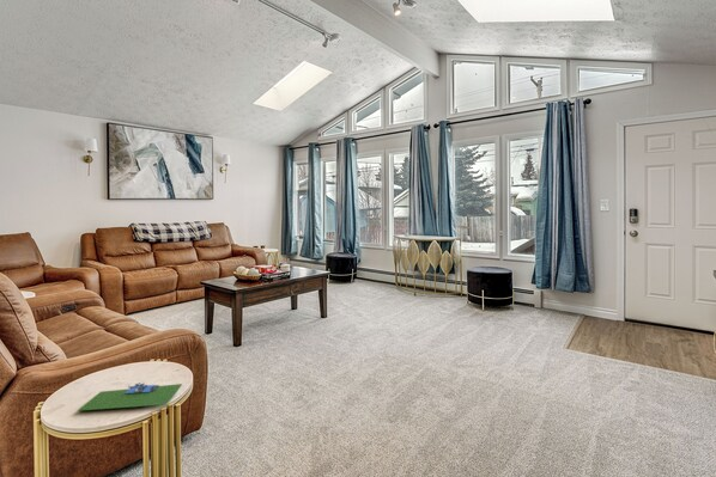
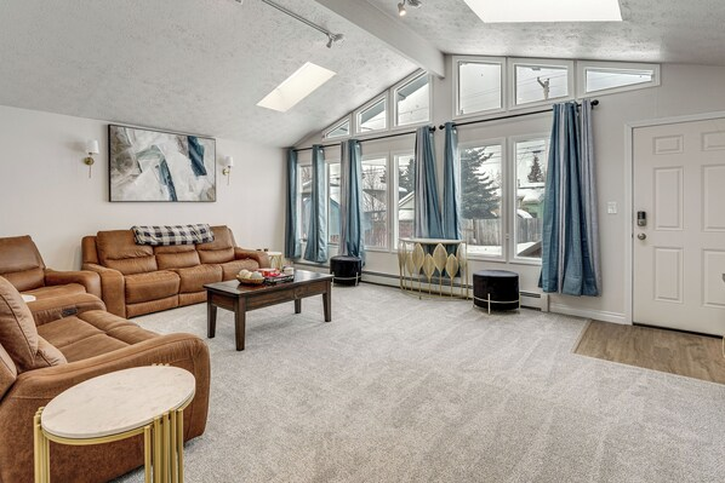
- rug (135, 390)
